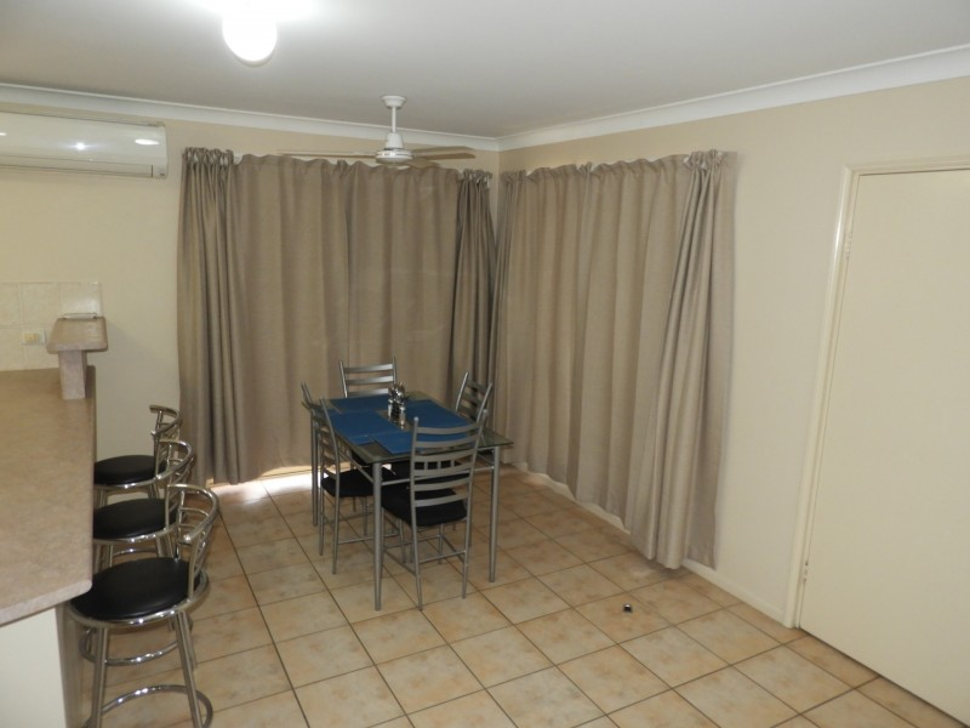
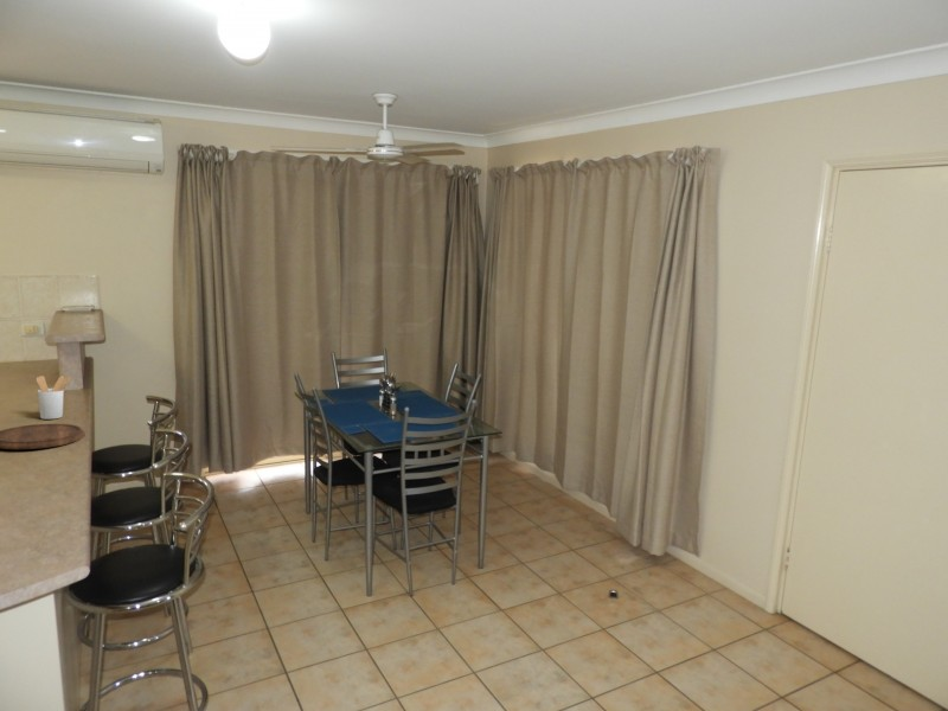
+ utensil holder (55, 396)
+ cutting board (38, 435)
